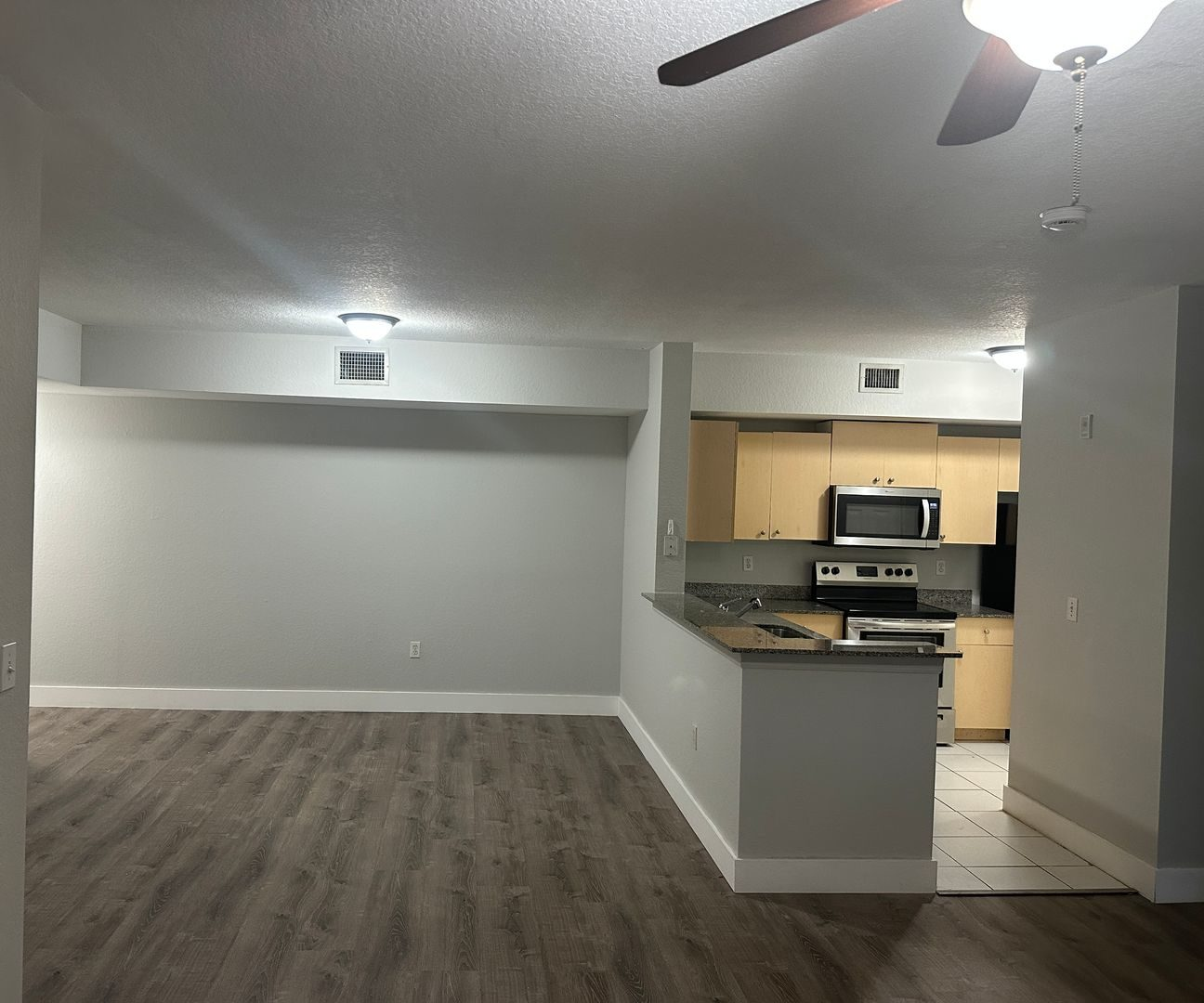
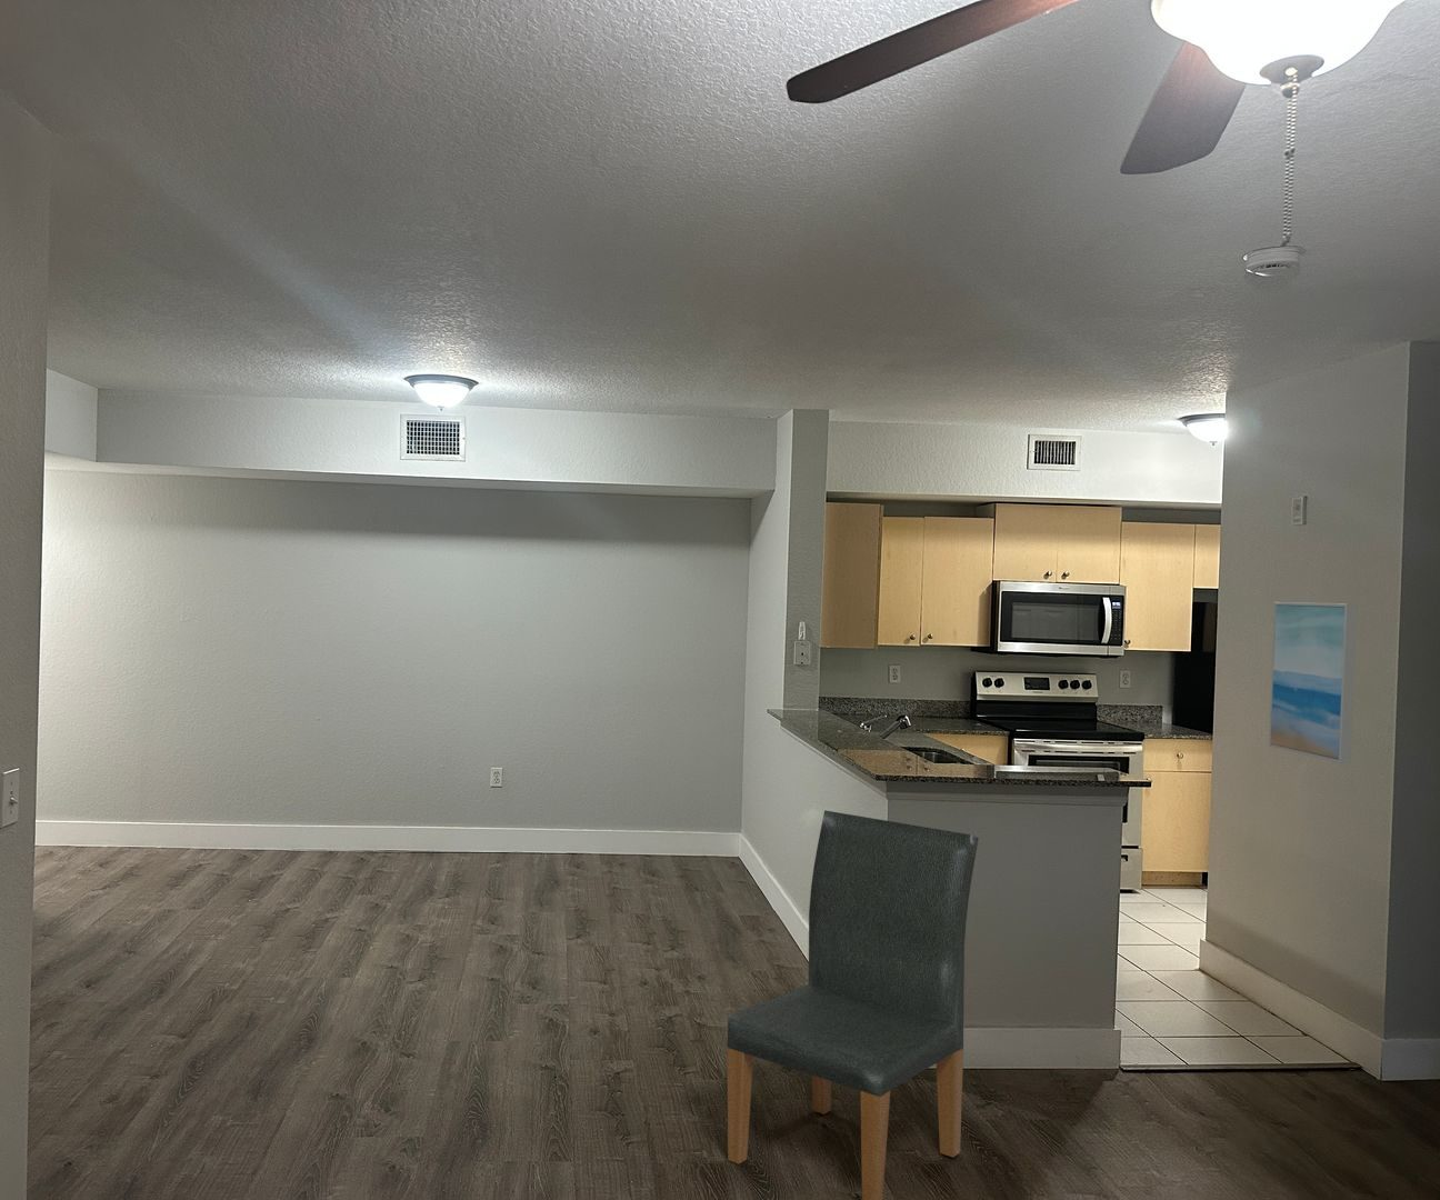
+ wall art (1310, 678)
+ dining chair (853, 993)
